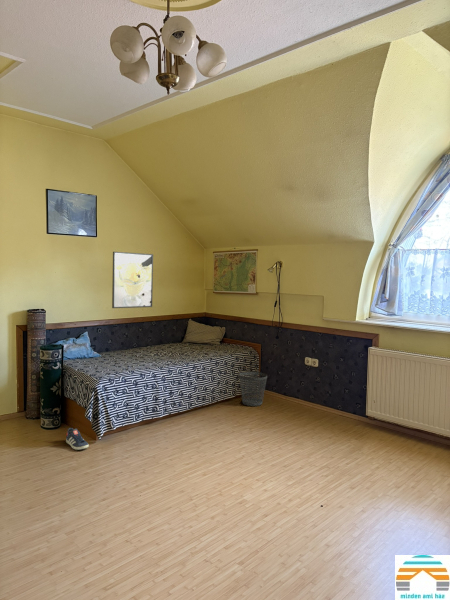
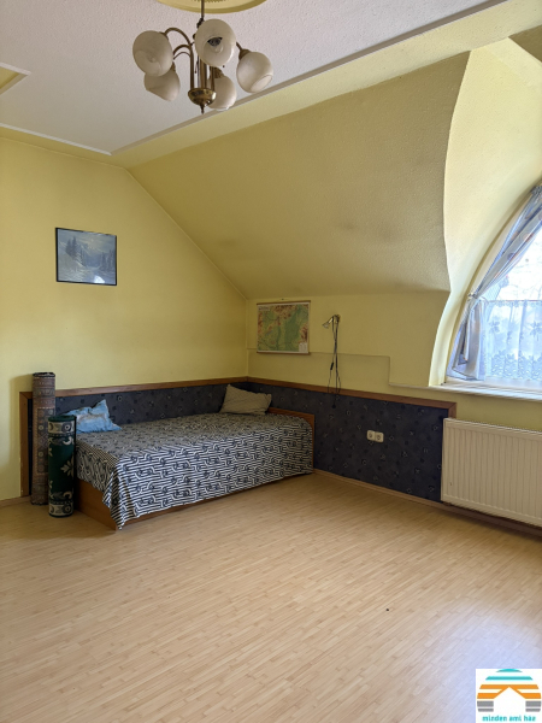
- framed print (133, 280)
- sneaker (76, 437)
- wastebasket (252, 389)
